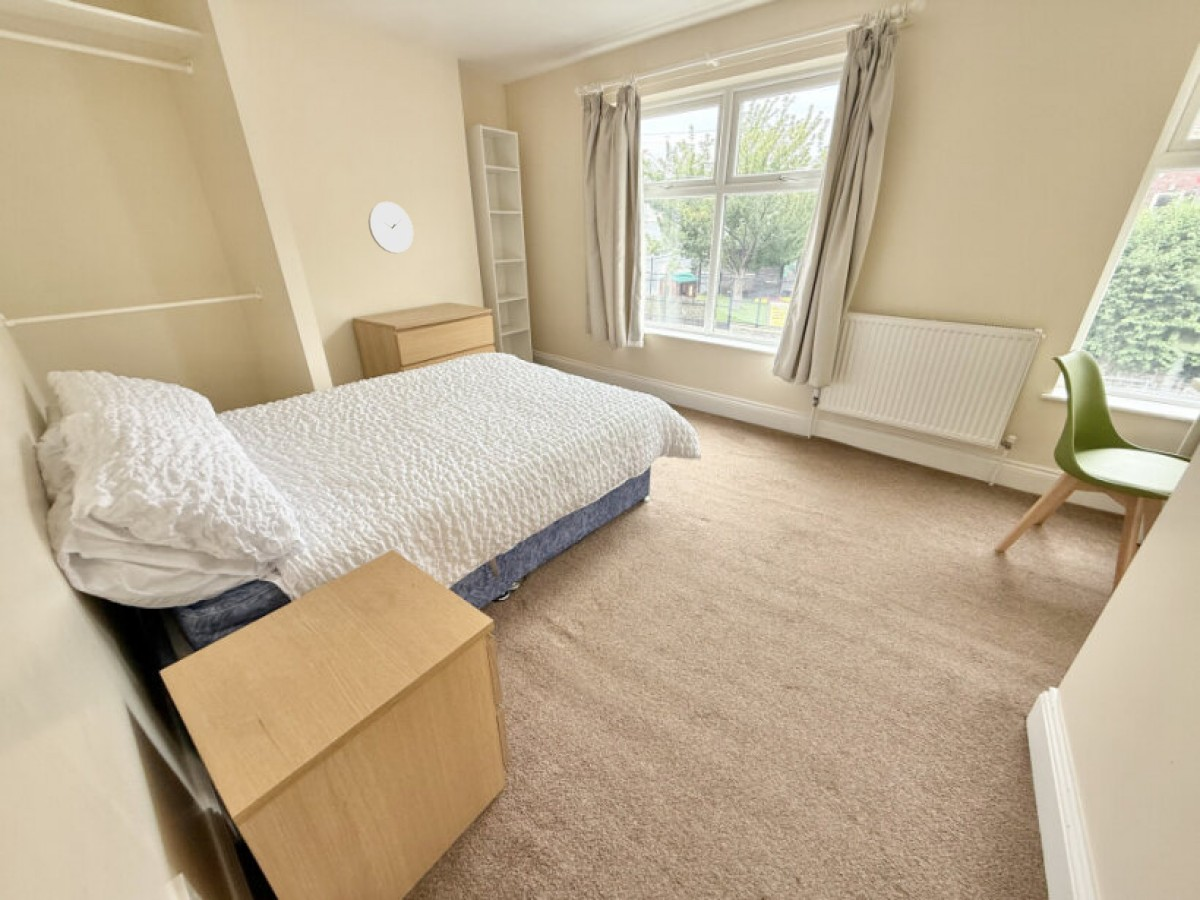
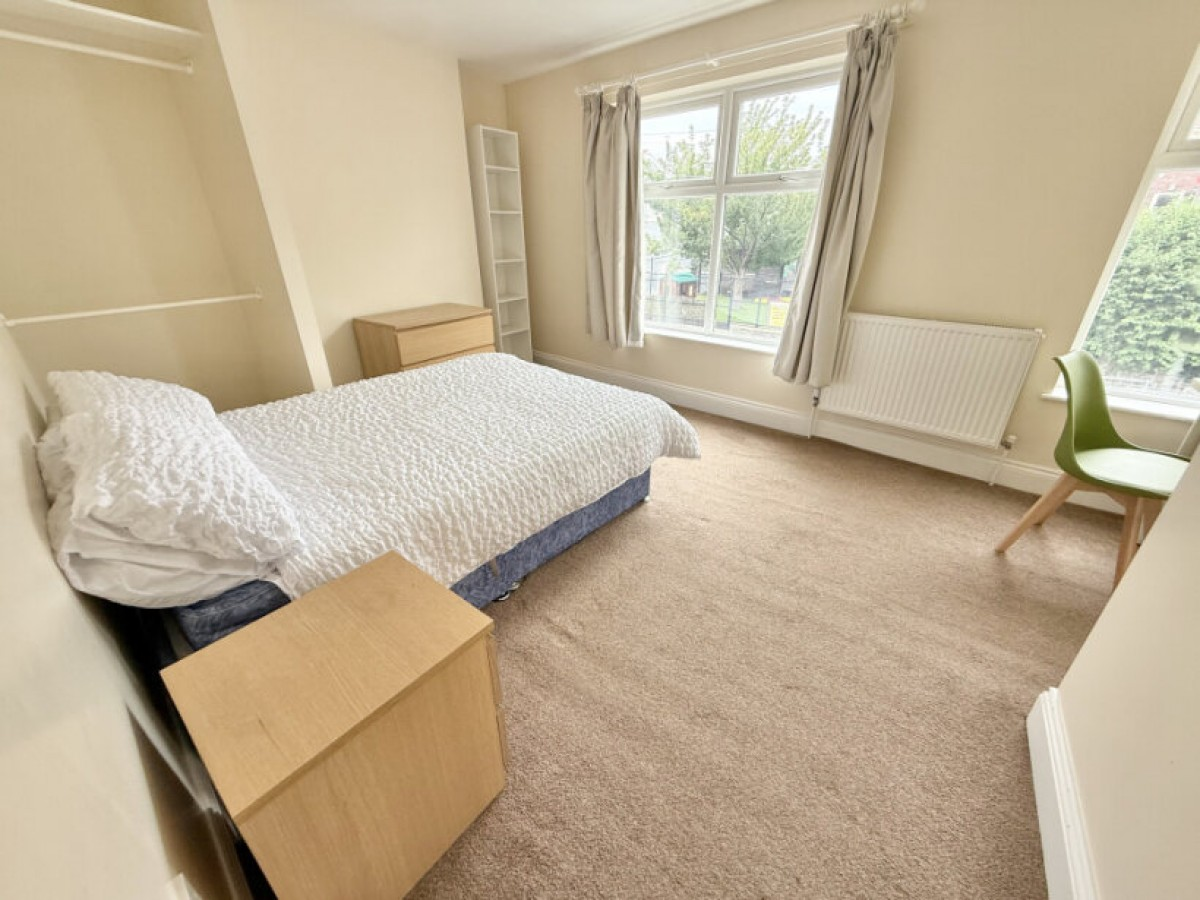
- wall clock (392, 228)
